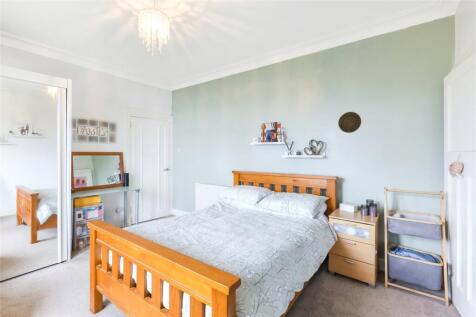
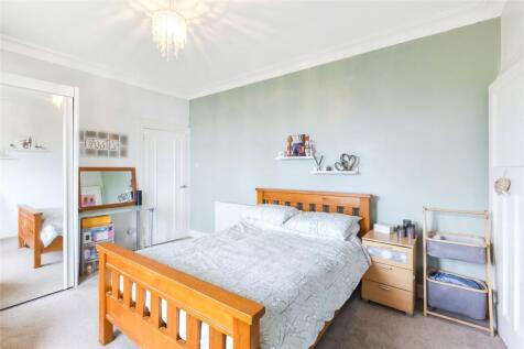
- decorative plate (349, 122)
